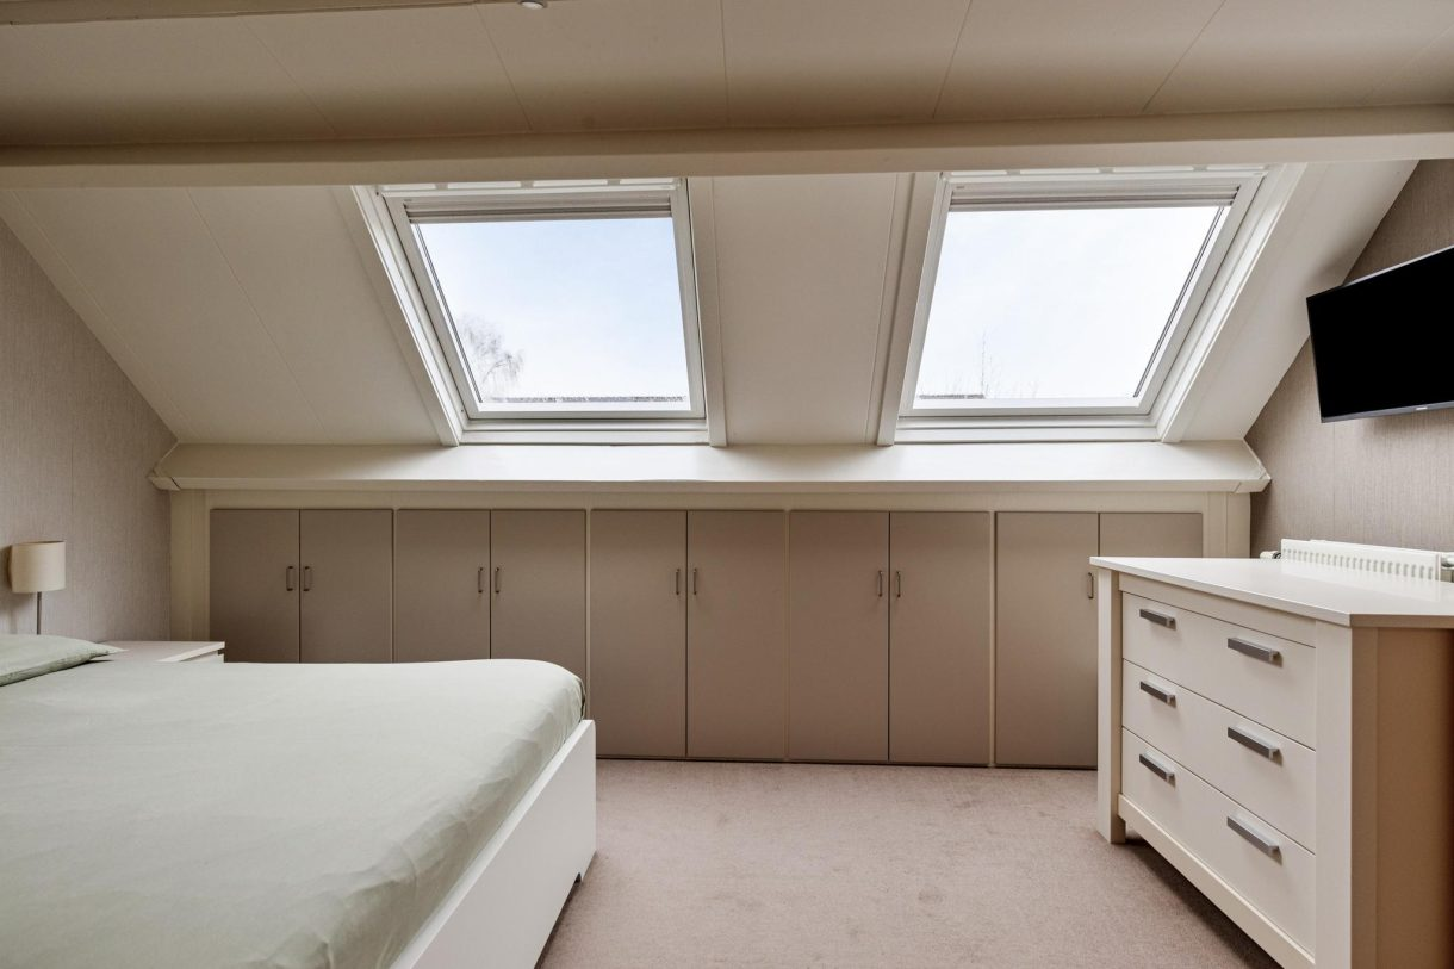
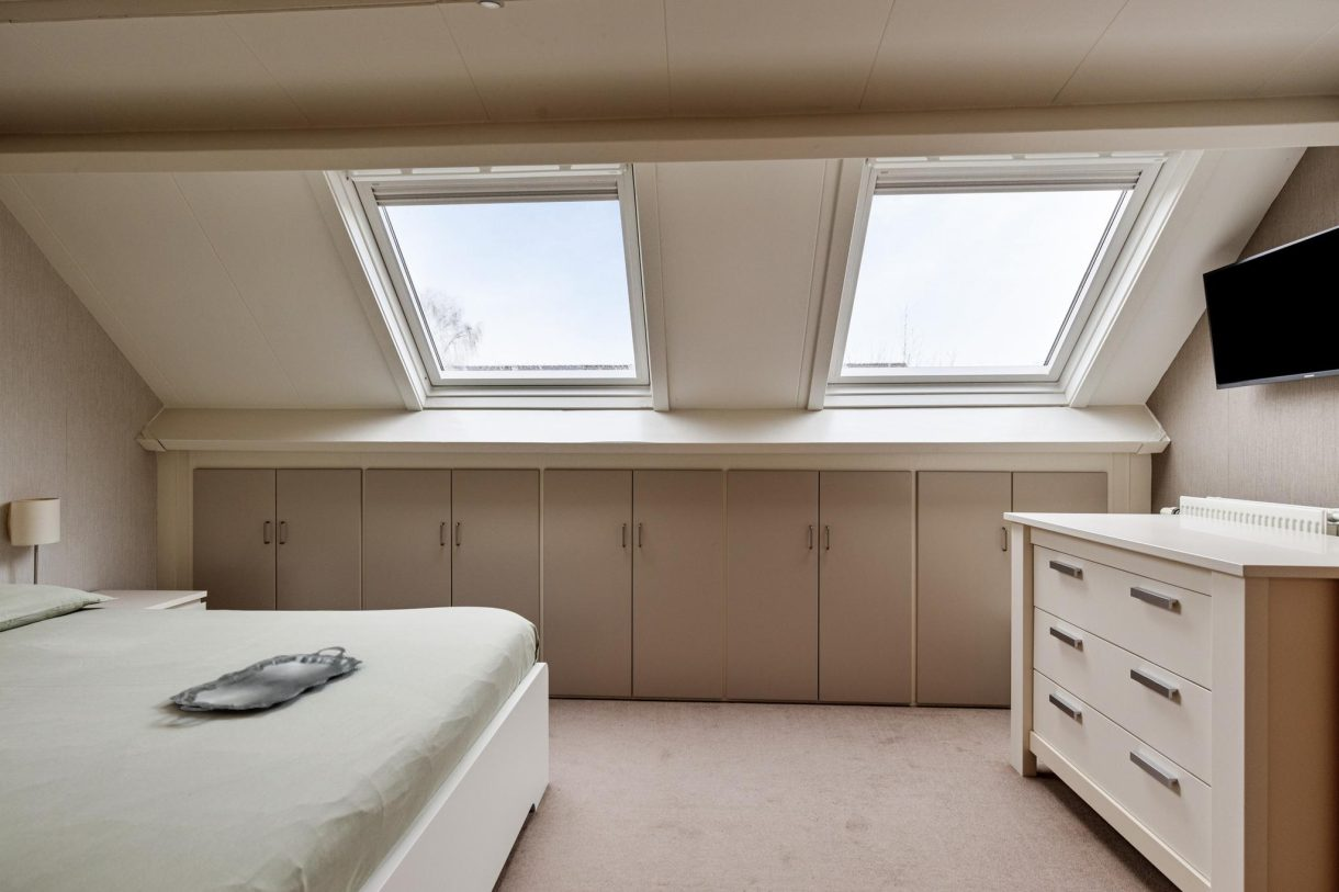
+ serving tray (273, 678)
